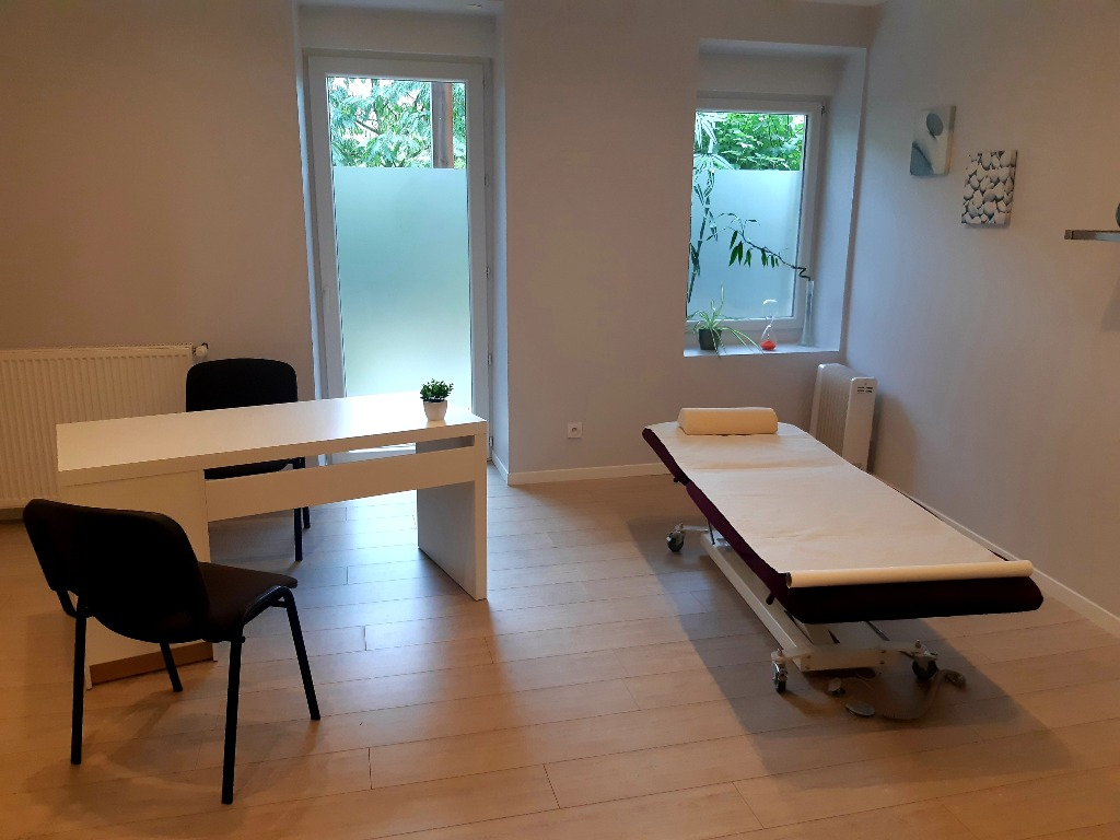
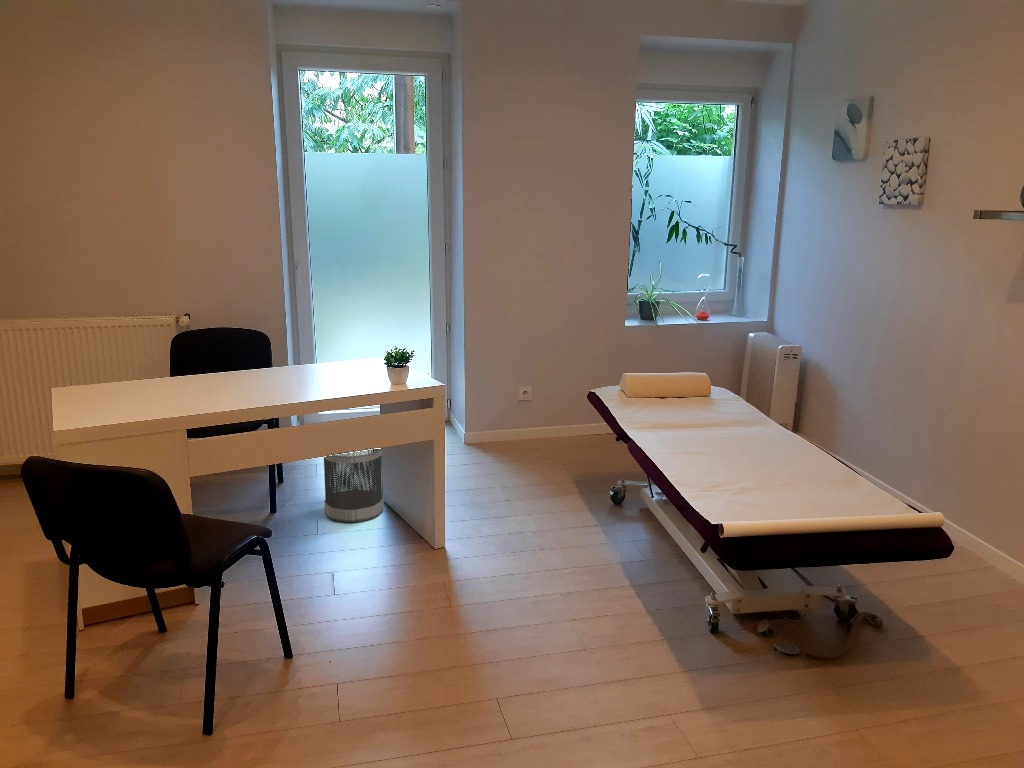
+ wastebasket (353, 479)
